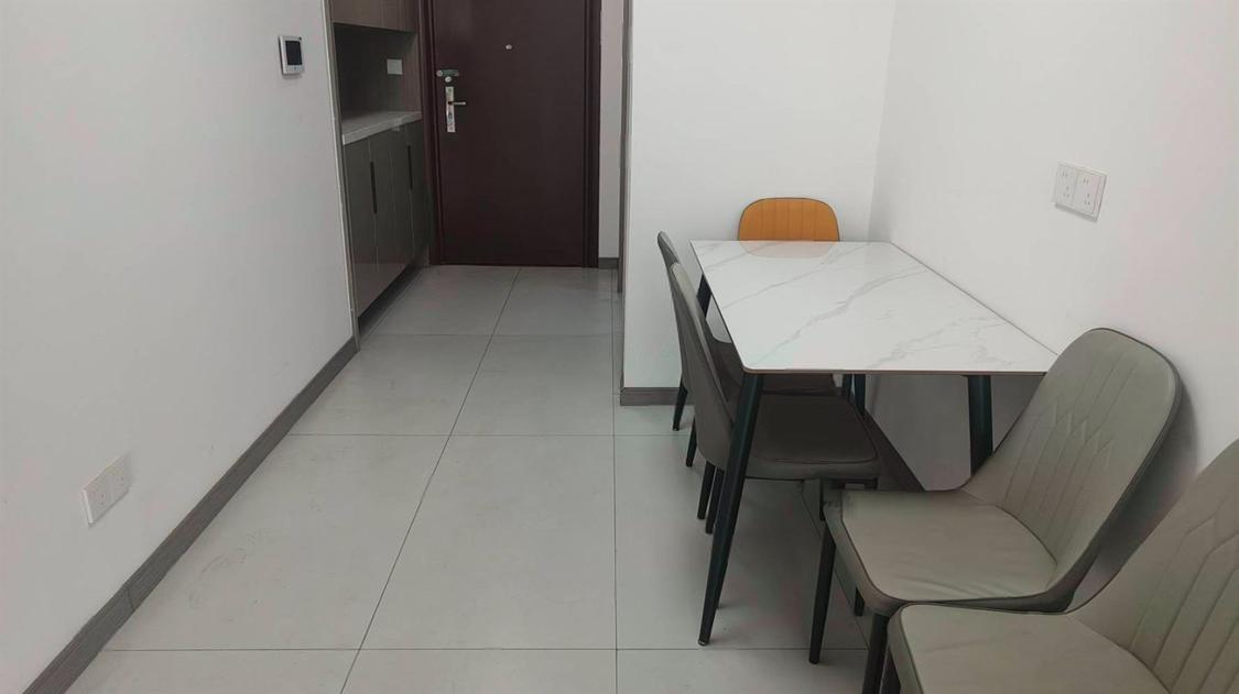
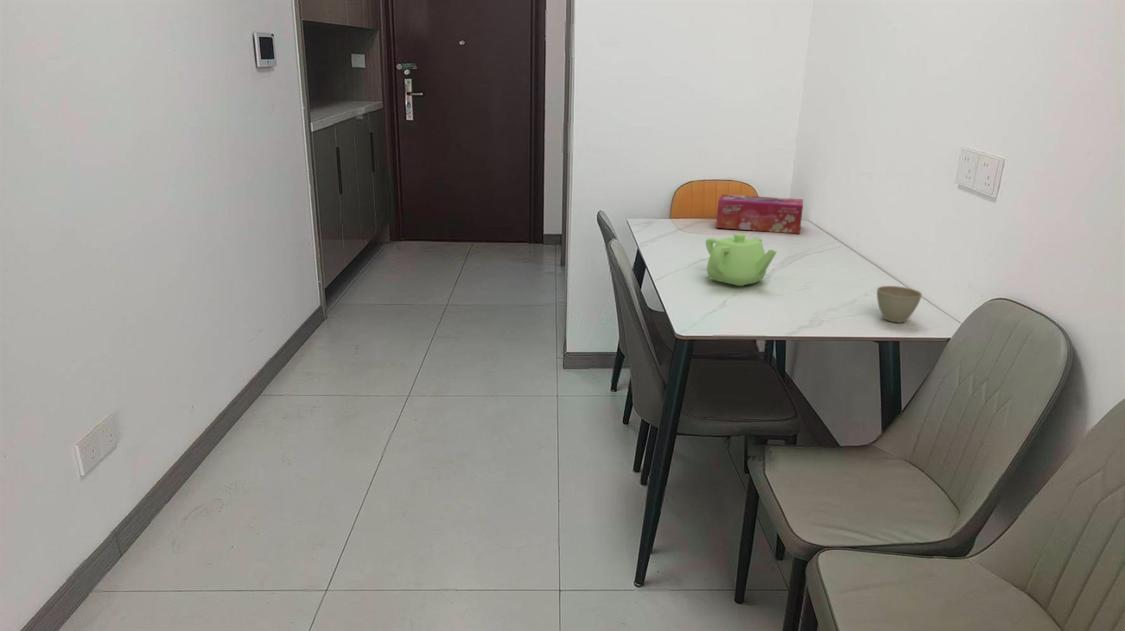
+ tissue box (759, 213)
+ flower pot (897, 305)
+ teapot (738, 257)
